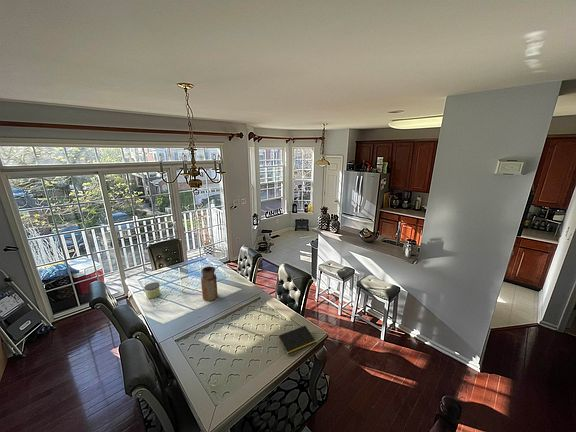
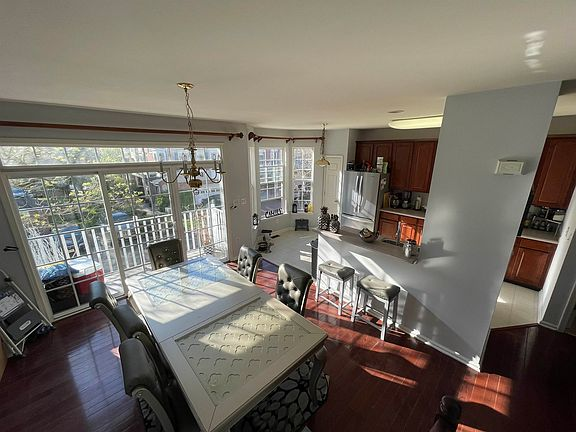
- vase (209, 283)
- notepad (297, 339)
- candle (152, 290)
